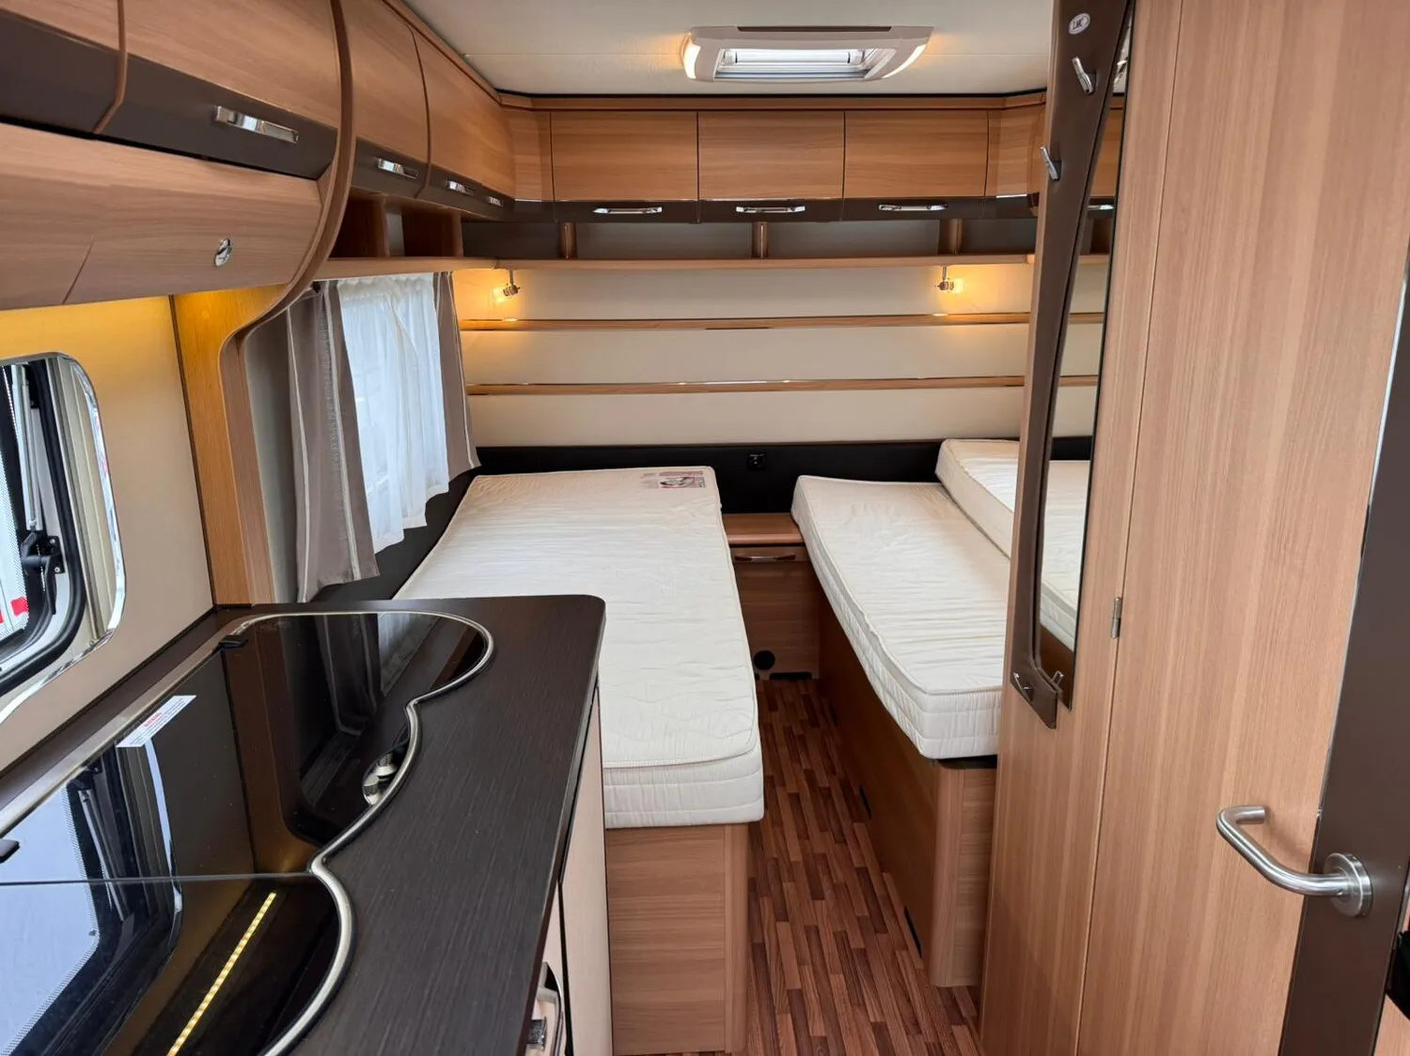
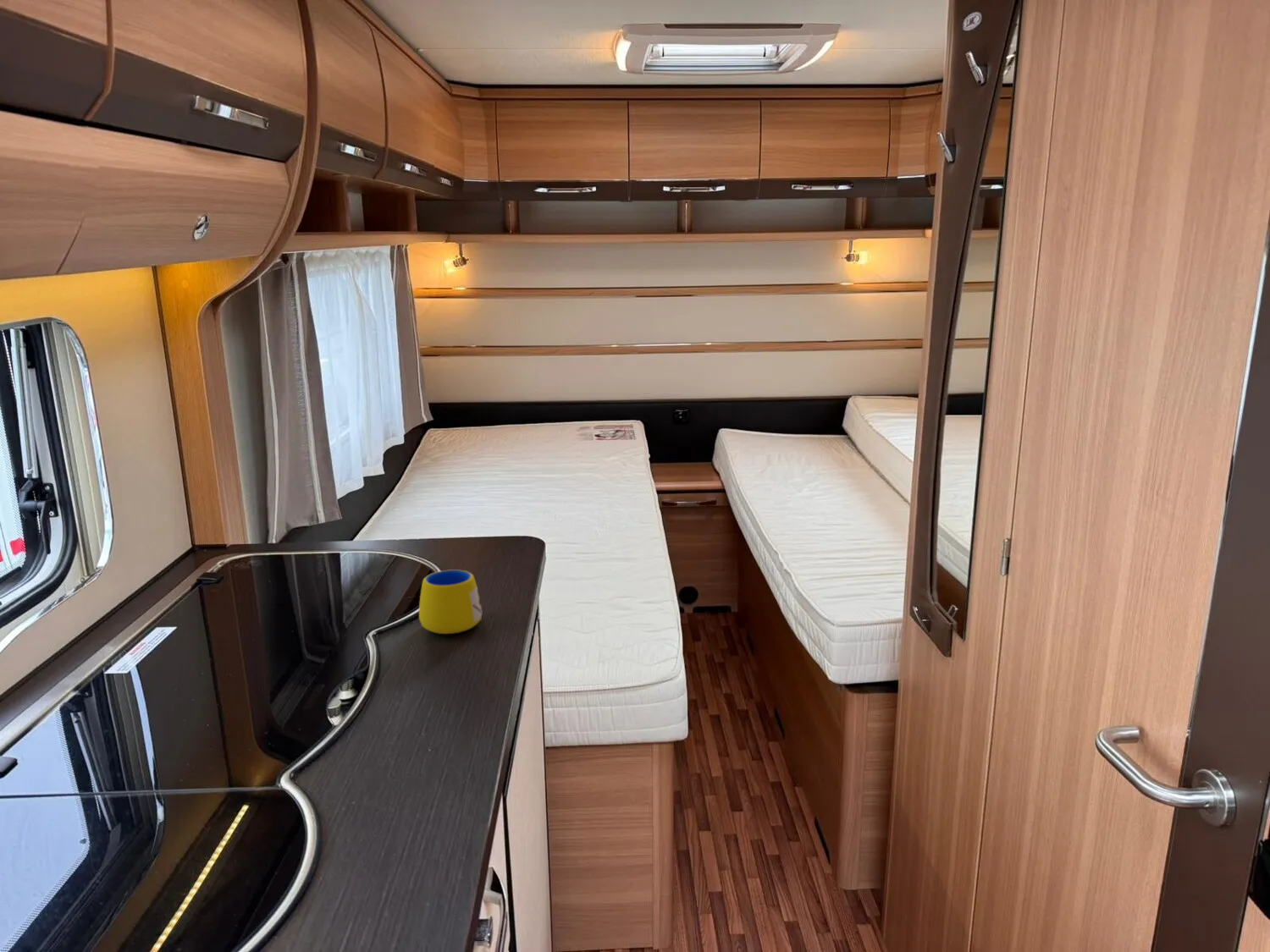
+ mug (450, 597)
